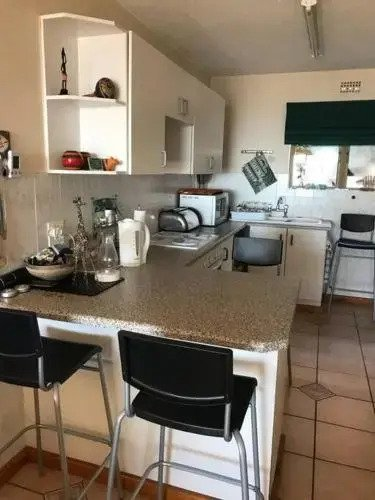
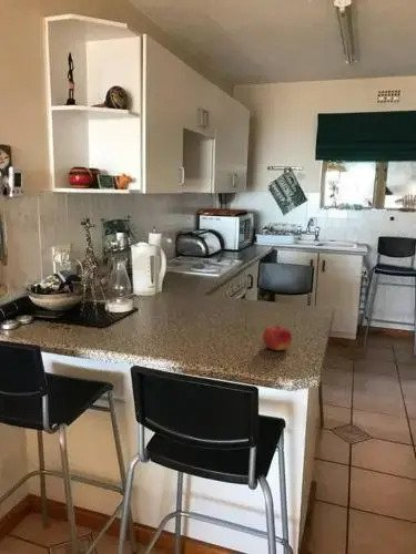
+ fruit (277, 336)
